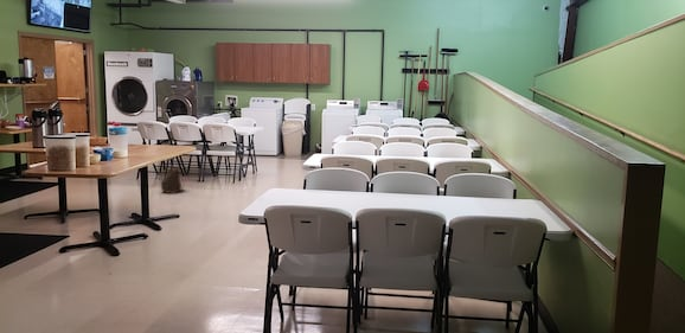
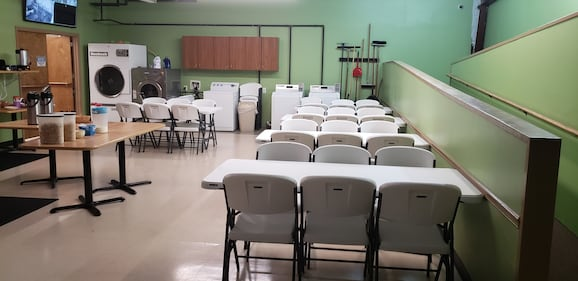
- backpack (172, 178)
